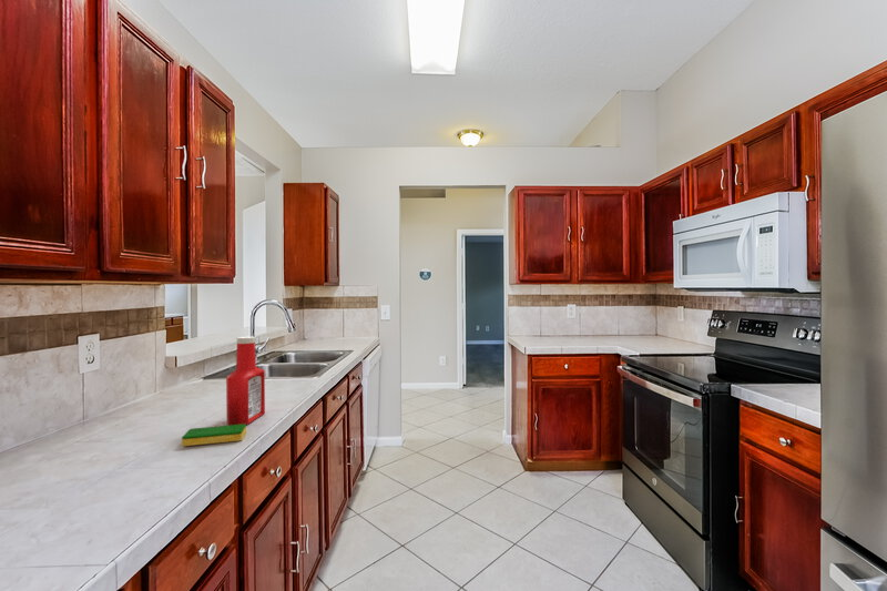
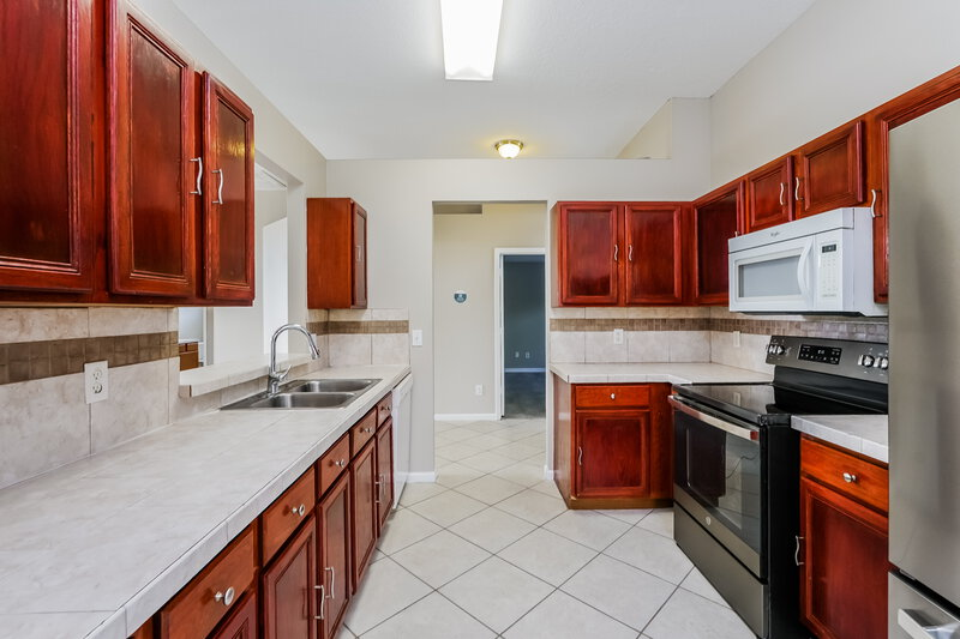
- soap bottle (246, 377)
- dish sponge (215, 434)
